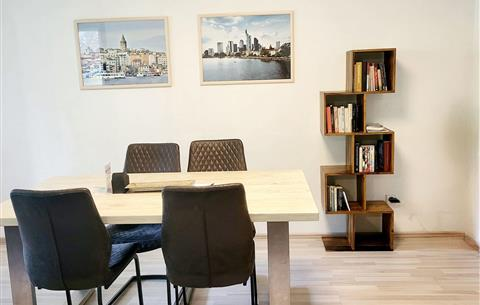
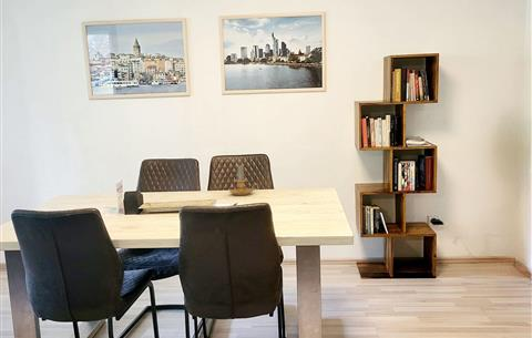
+ candle (243, 178)
